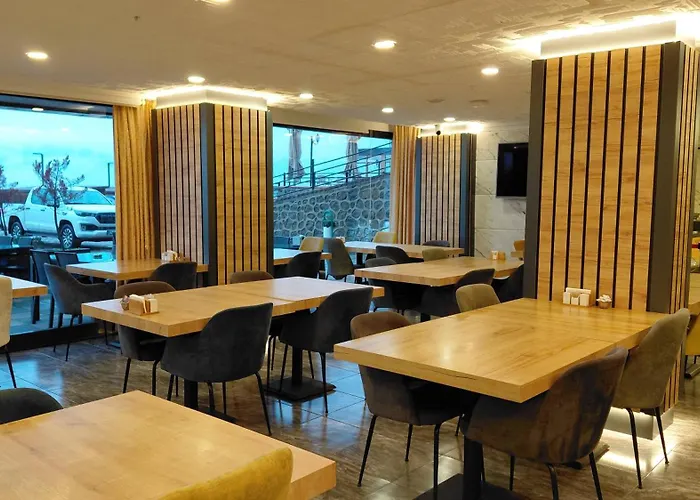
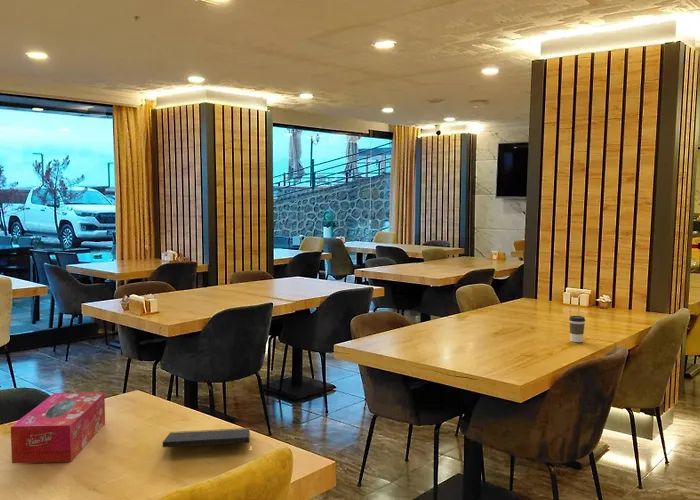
+ tissue box (61, 424)
+ coffee cup (576, 329)
+ notepad (208, 437)
